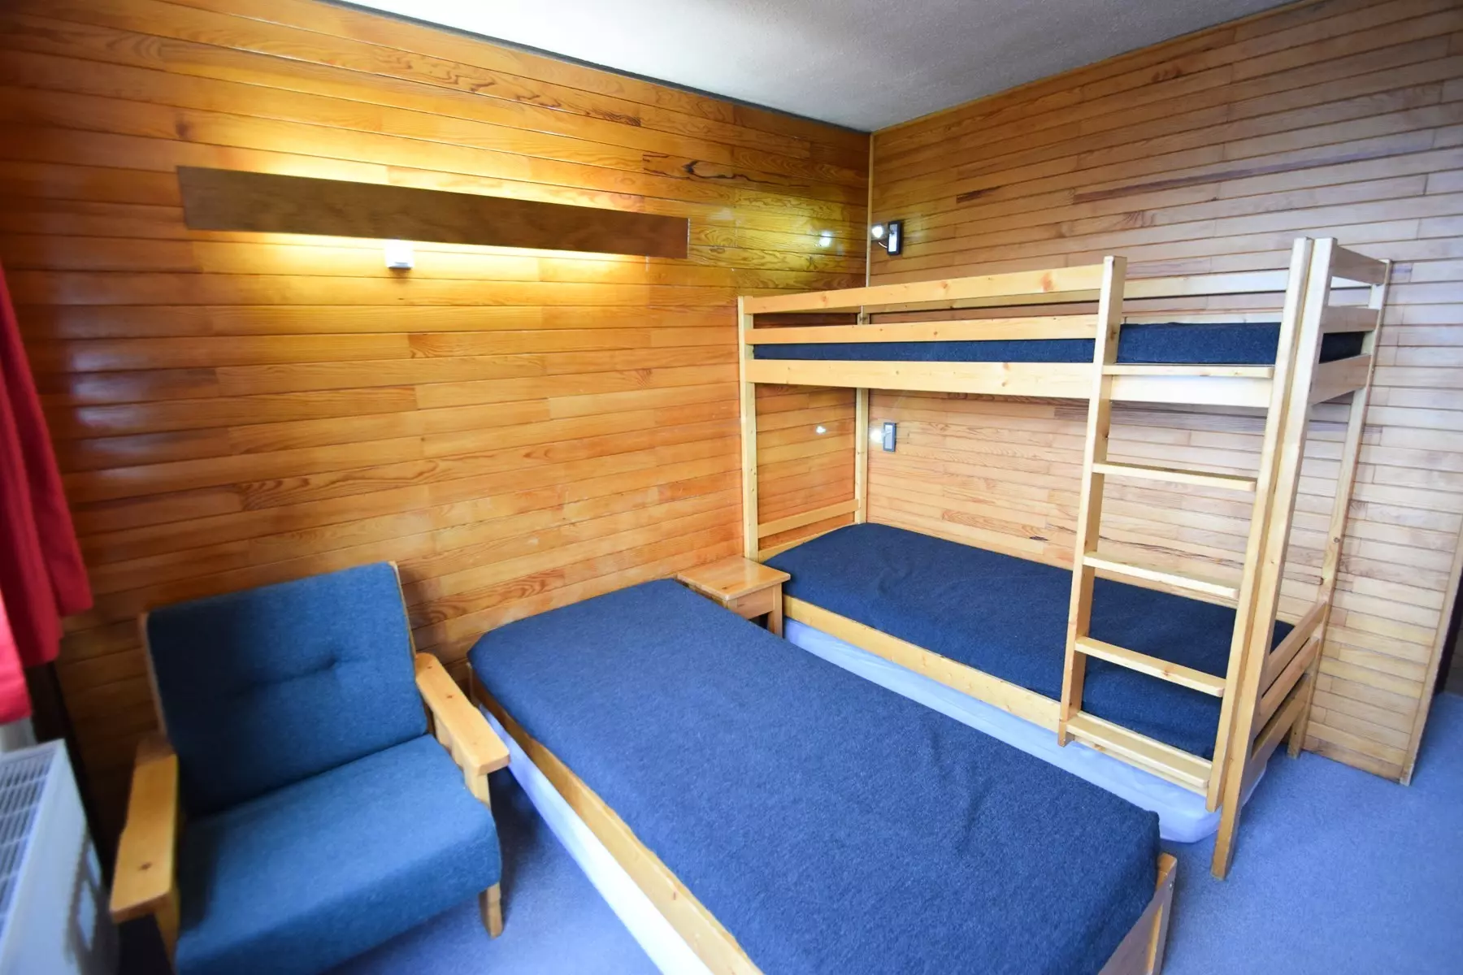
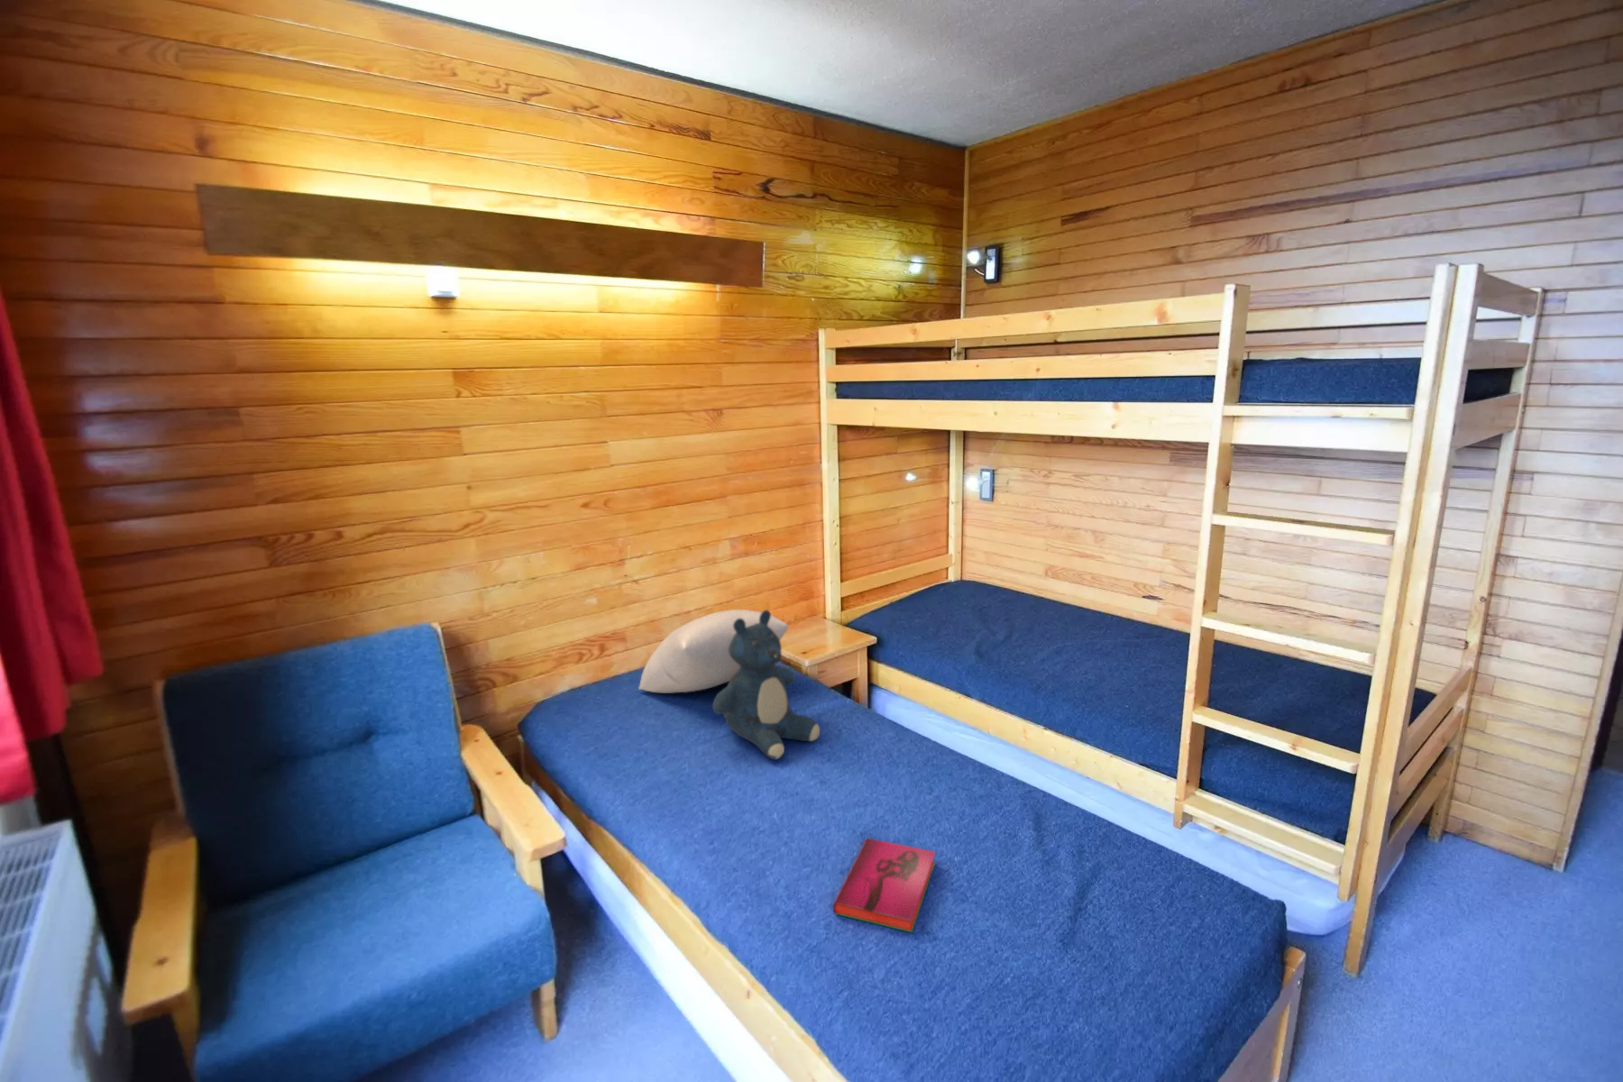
+ teddy bear (767, 680)
+ hardback book (886, 880)
+ pillow (712, 650)
